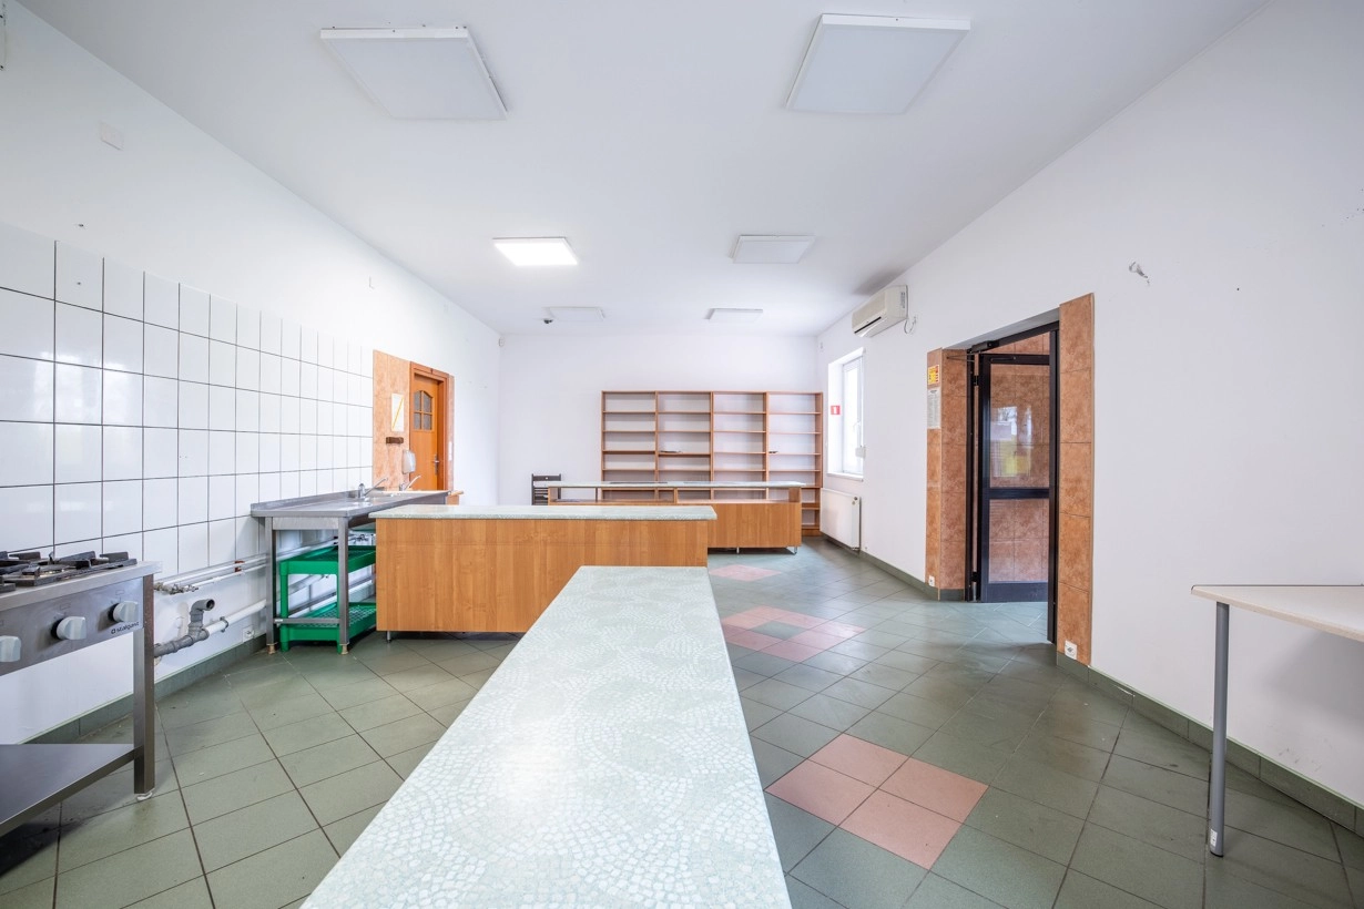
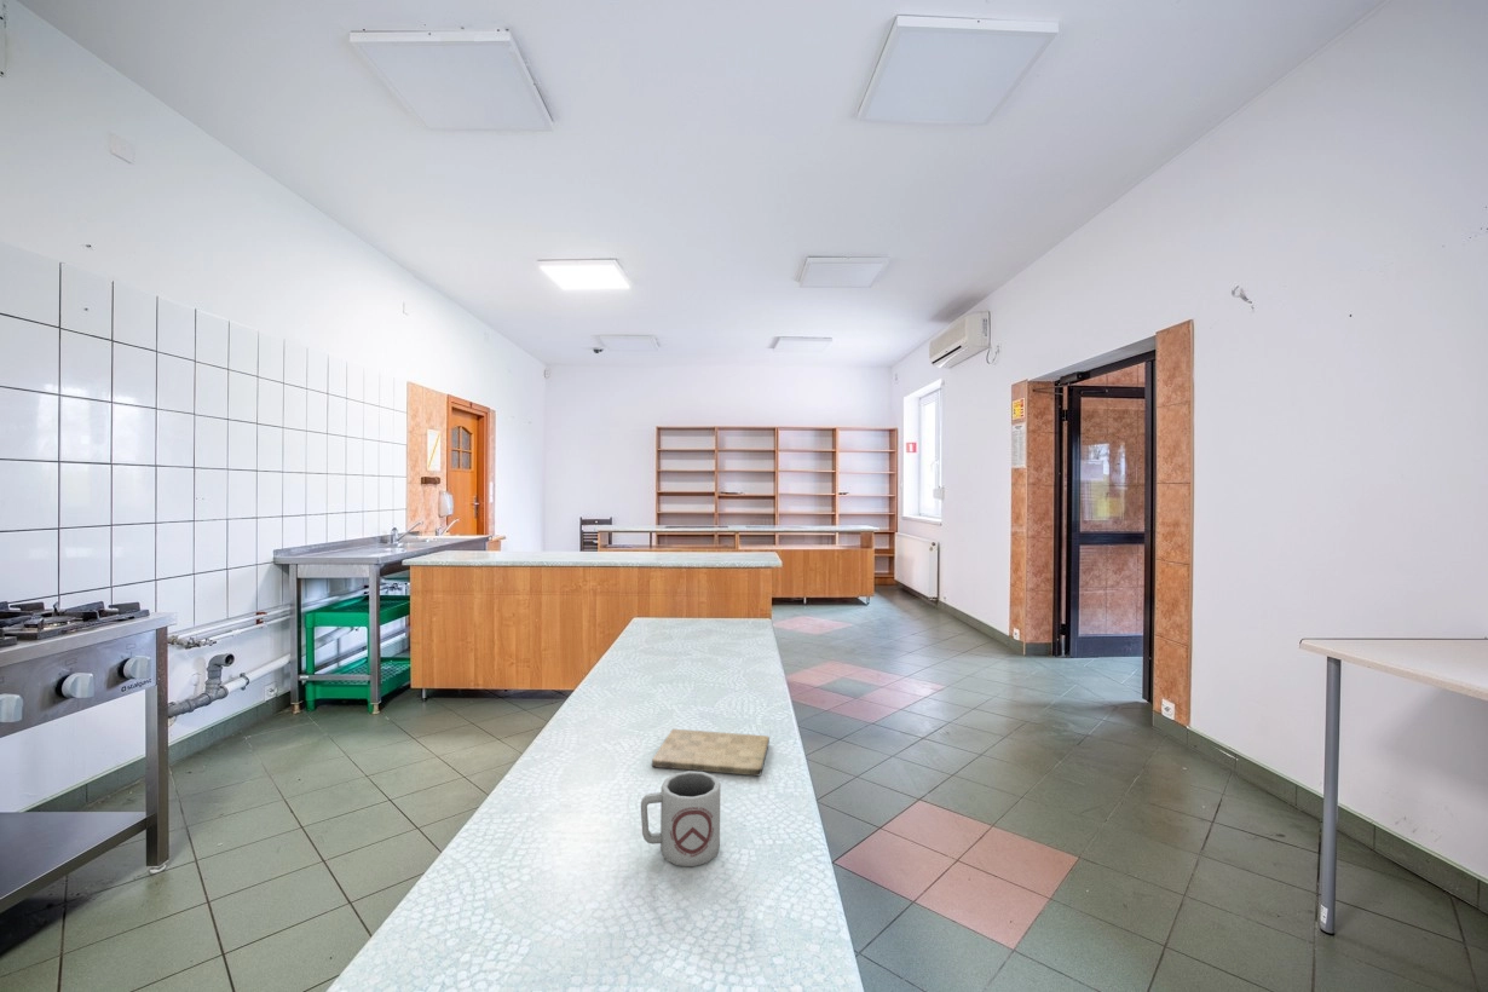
+ cutting board (713, 750)
+ cup (680, 817)
